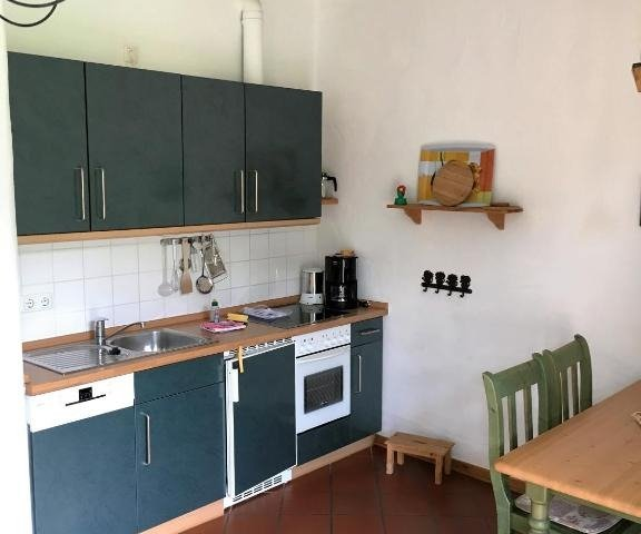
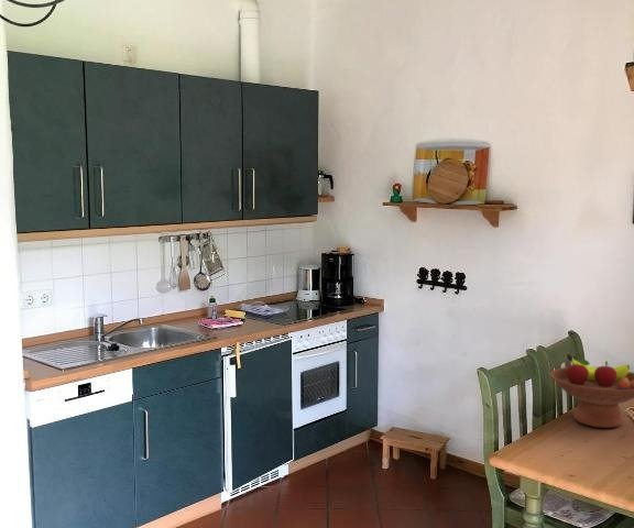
+ fruit bowl (599, 391)
